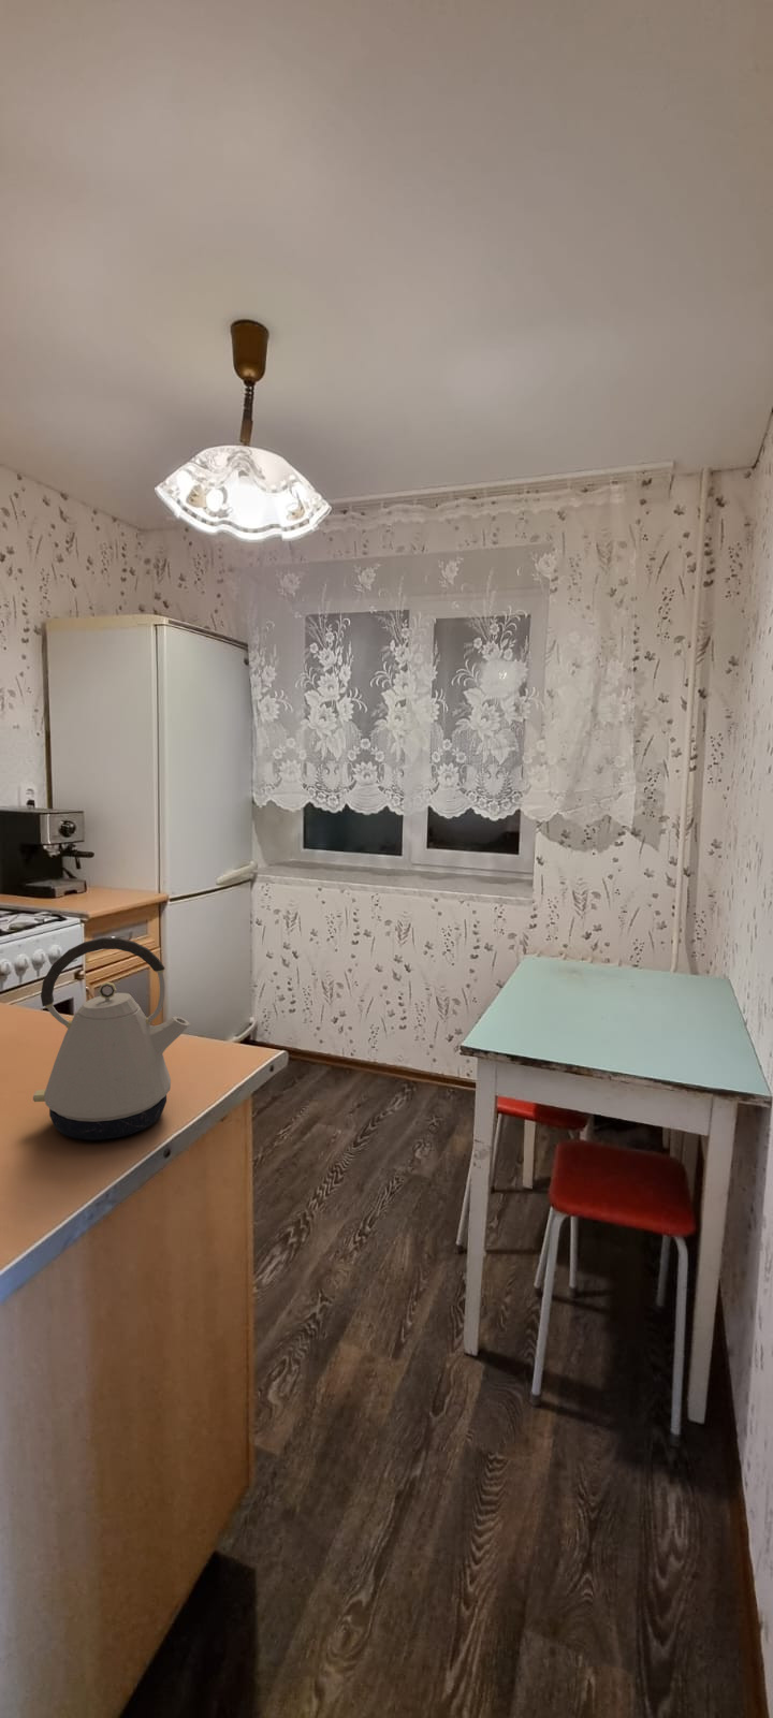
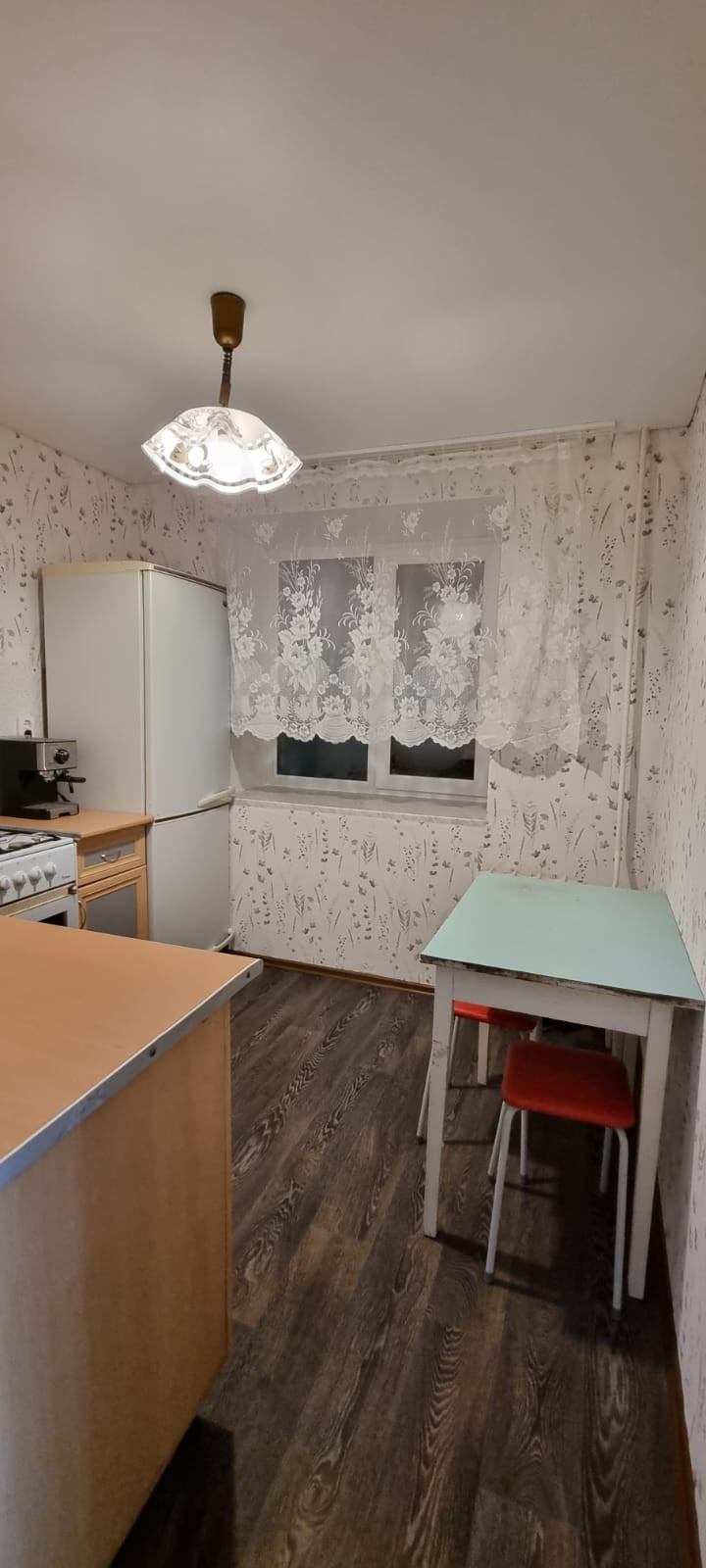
- kettle (113, 1029)
